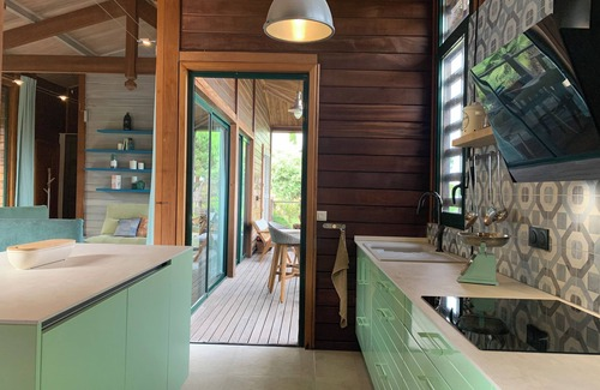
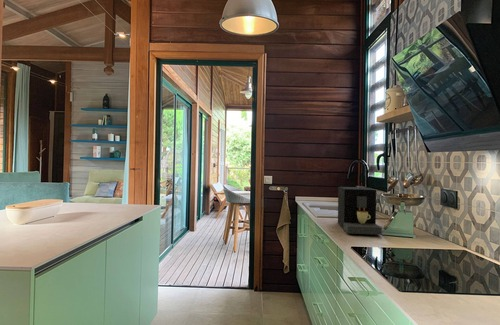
+ coffee maker (357, 208)
